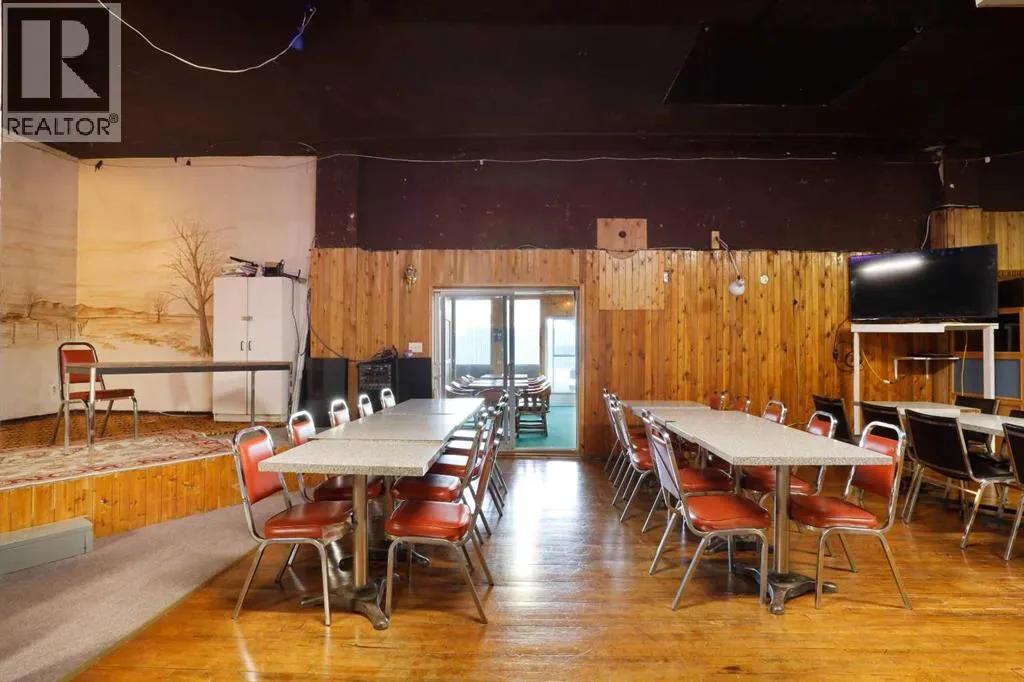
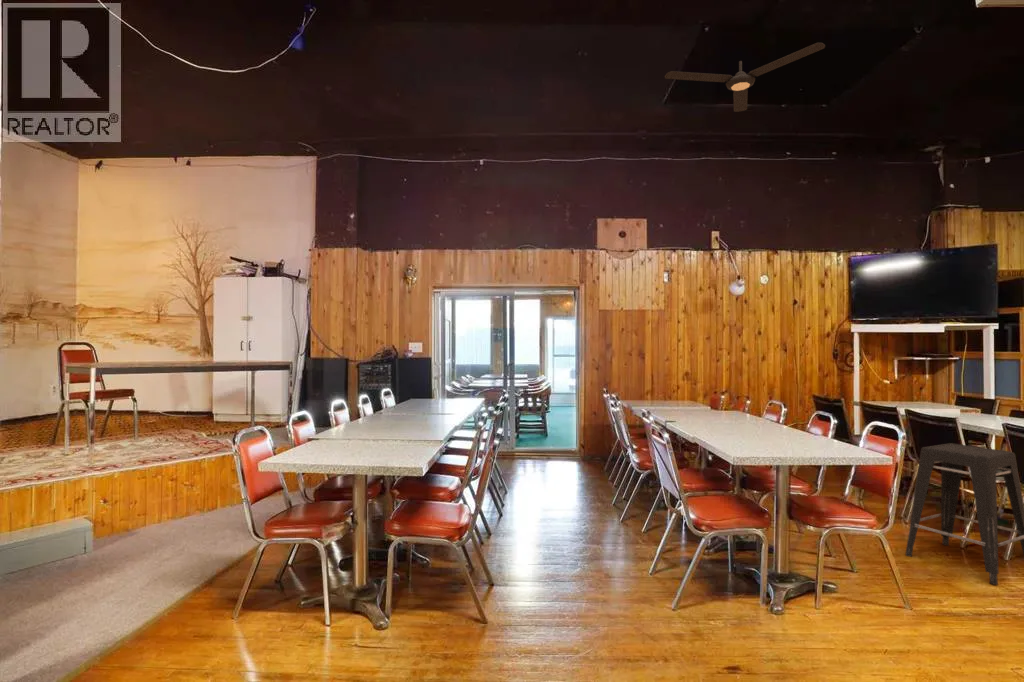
+ ceiling fan (740, 82)
+ stool (975, 504)
